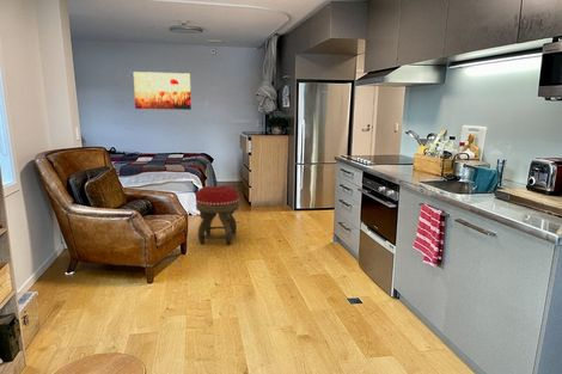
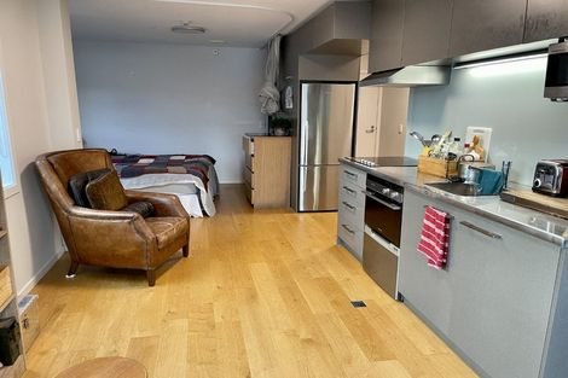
- wall art (163, 91)
- footstool (219, 213)
